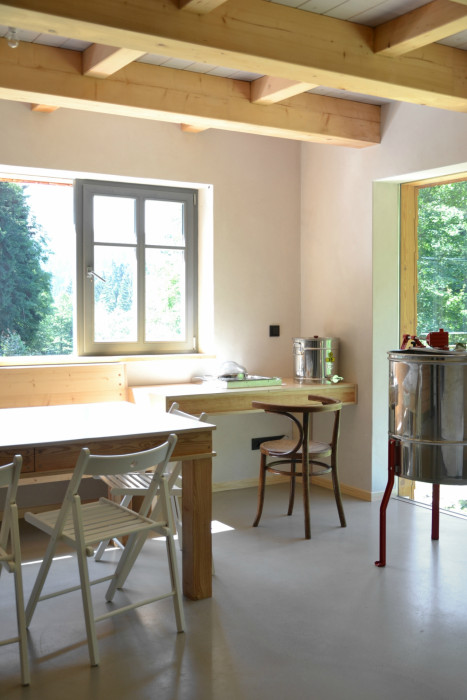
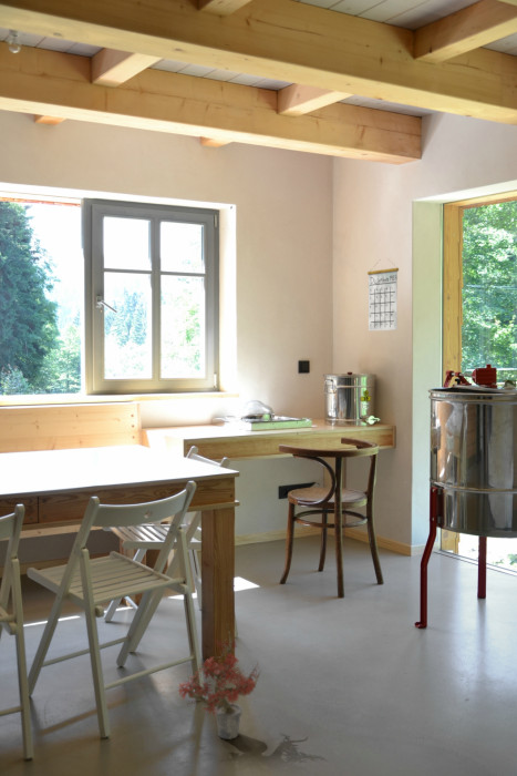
+ potted plant (226, 678)
+ calendar (382, 293)
